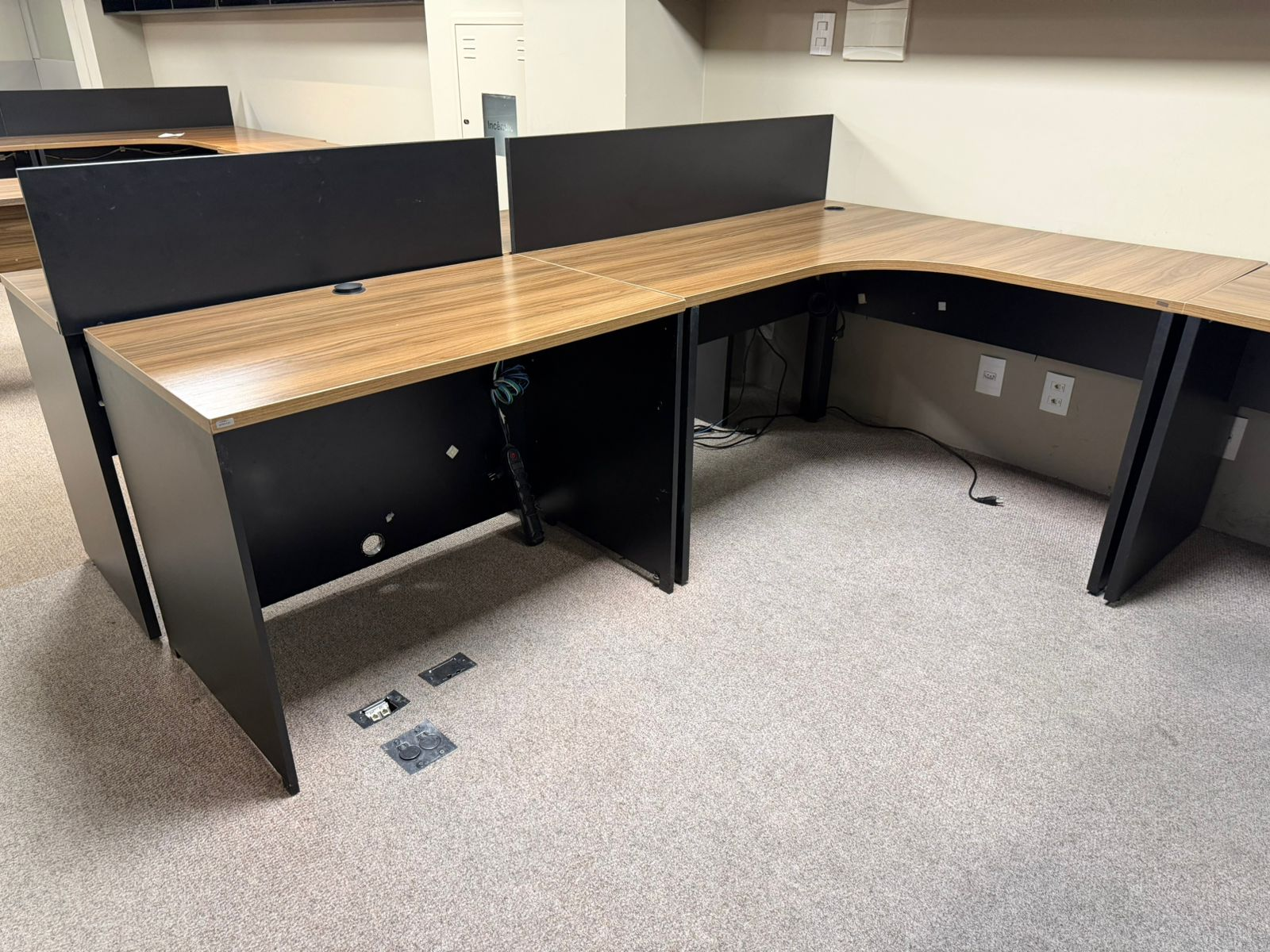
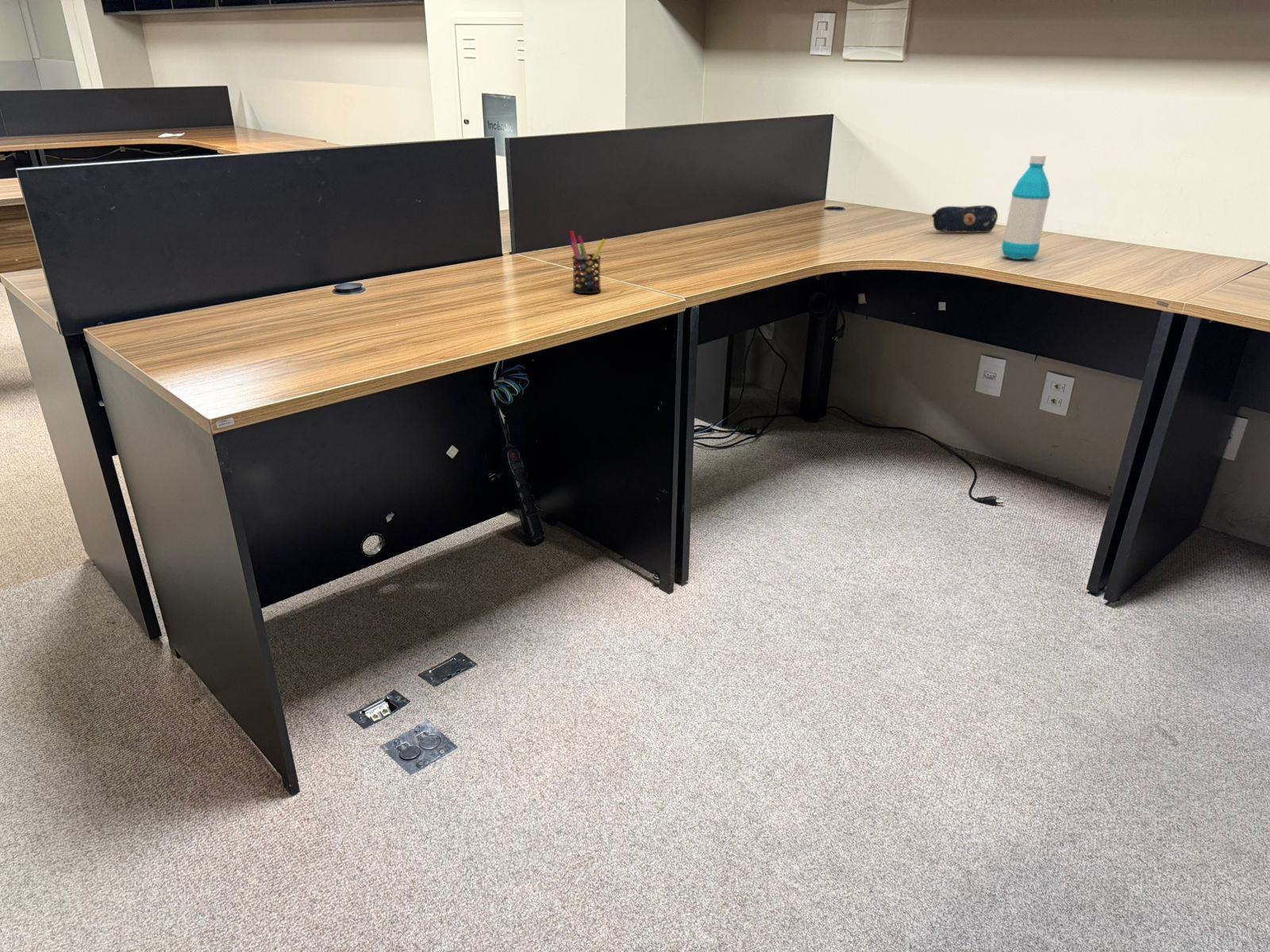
+ pen holder (583, 262)
+ water bottle (1028, 207)
+ pencil case (965, 218)
